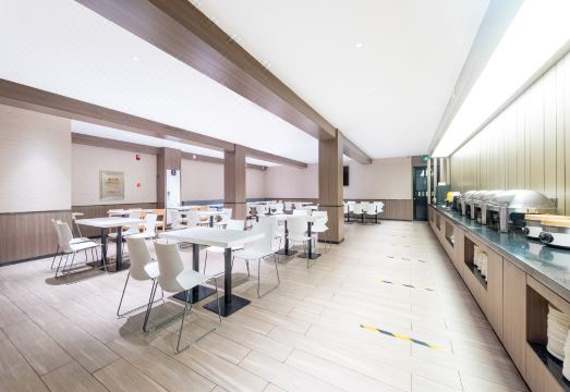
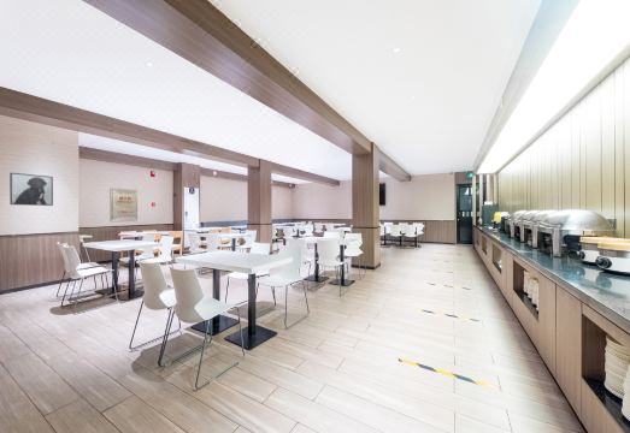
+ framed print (33, 189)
